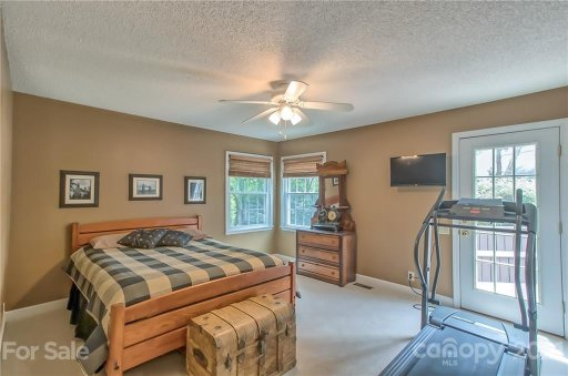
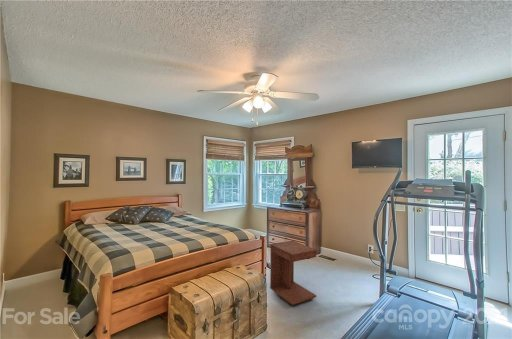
+ side table (292, 271)
